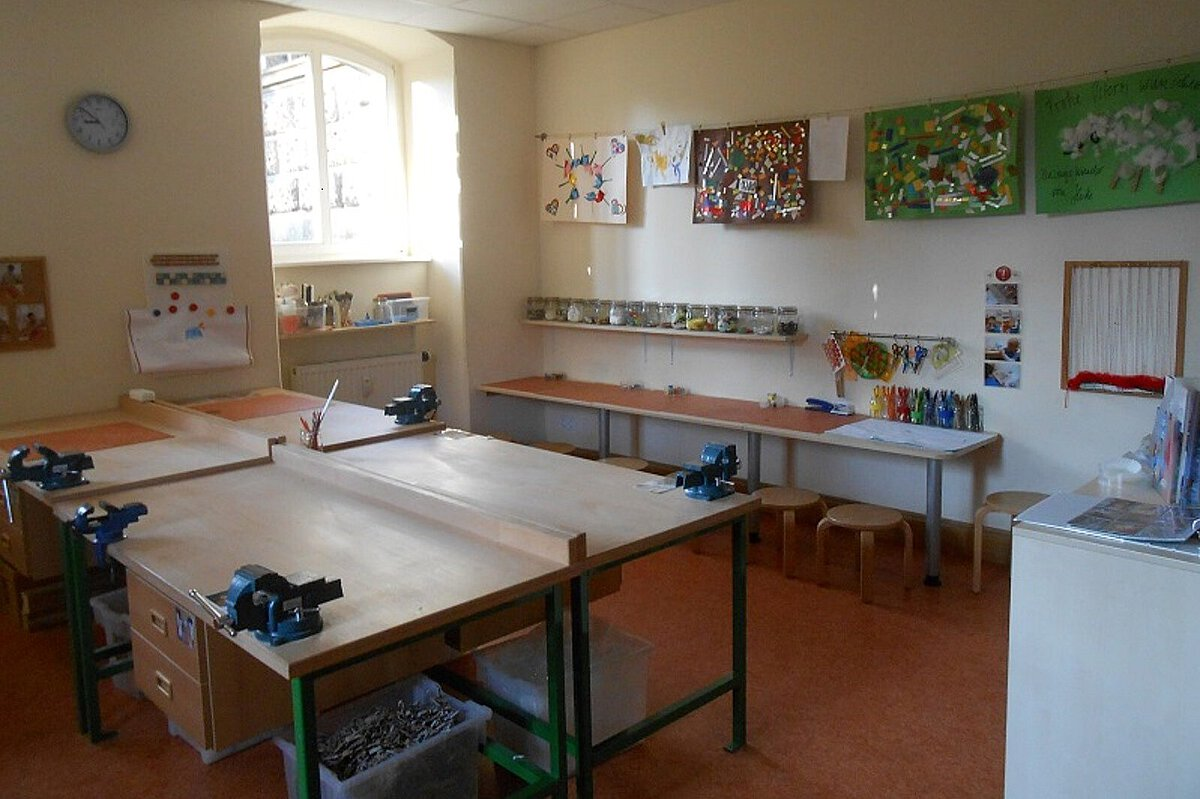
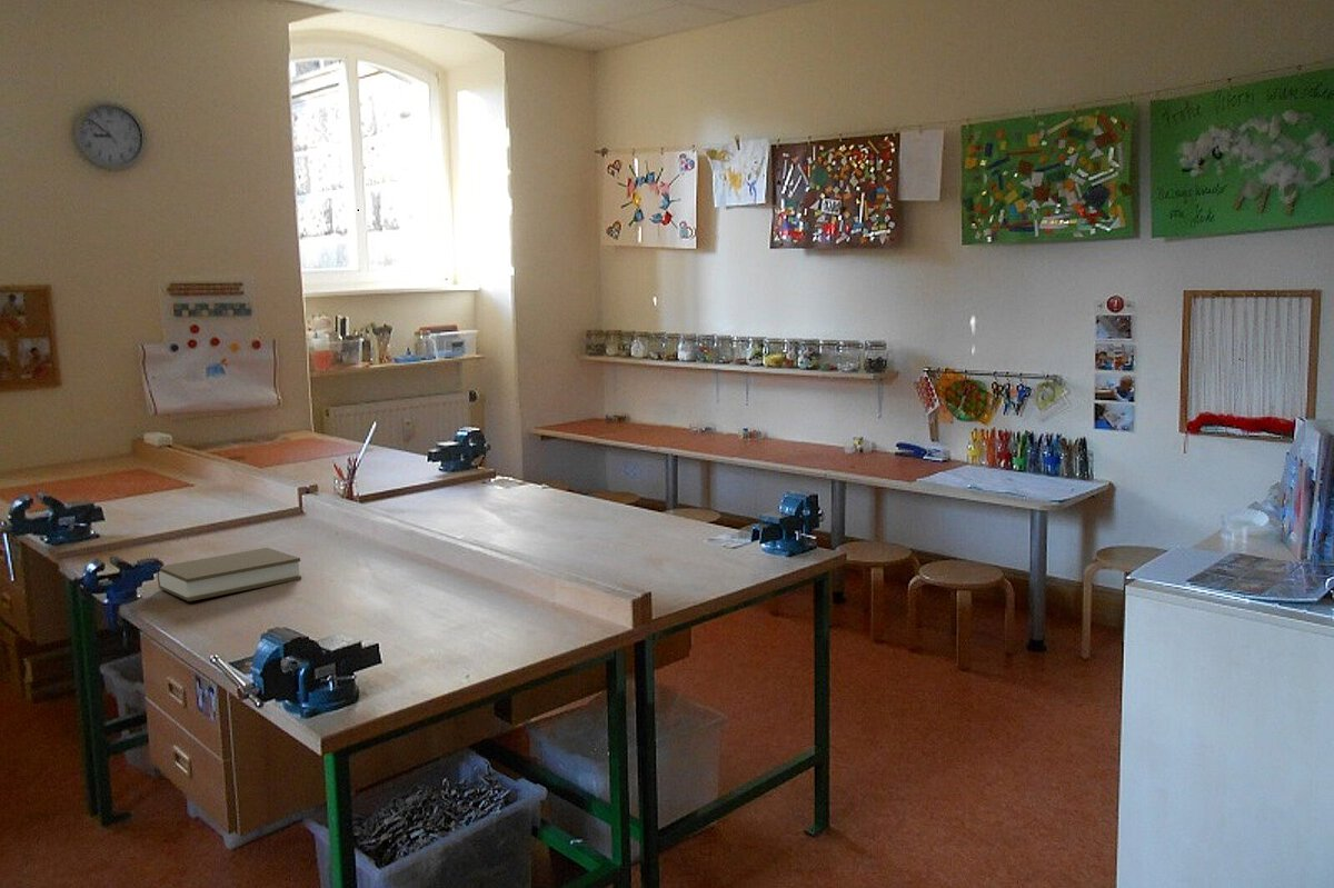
+ book (229, 572)
